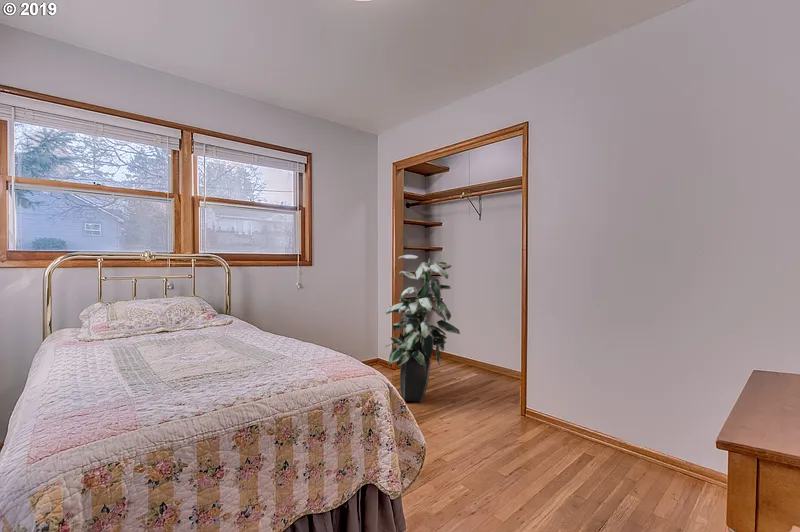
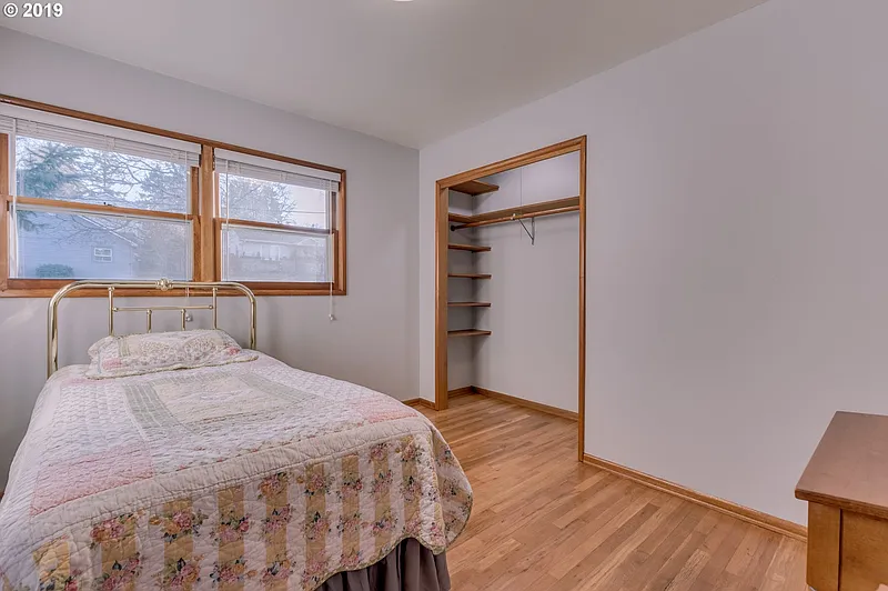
- indoor plant (417, 326)
